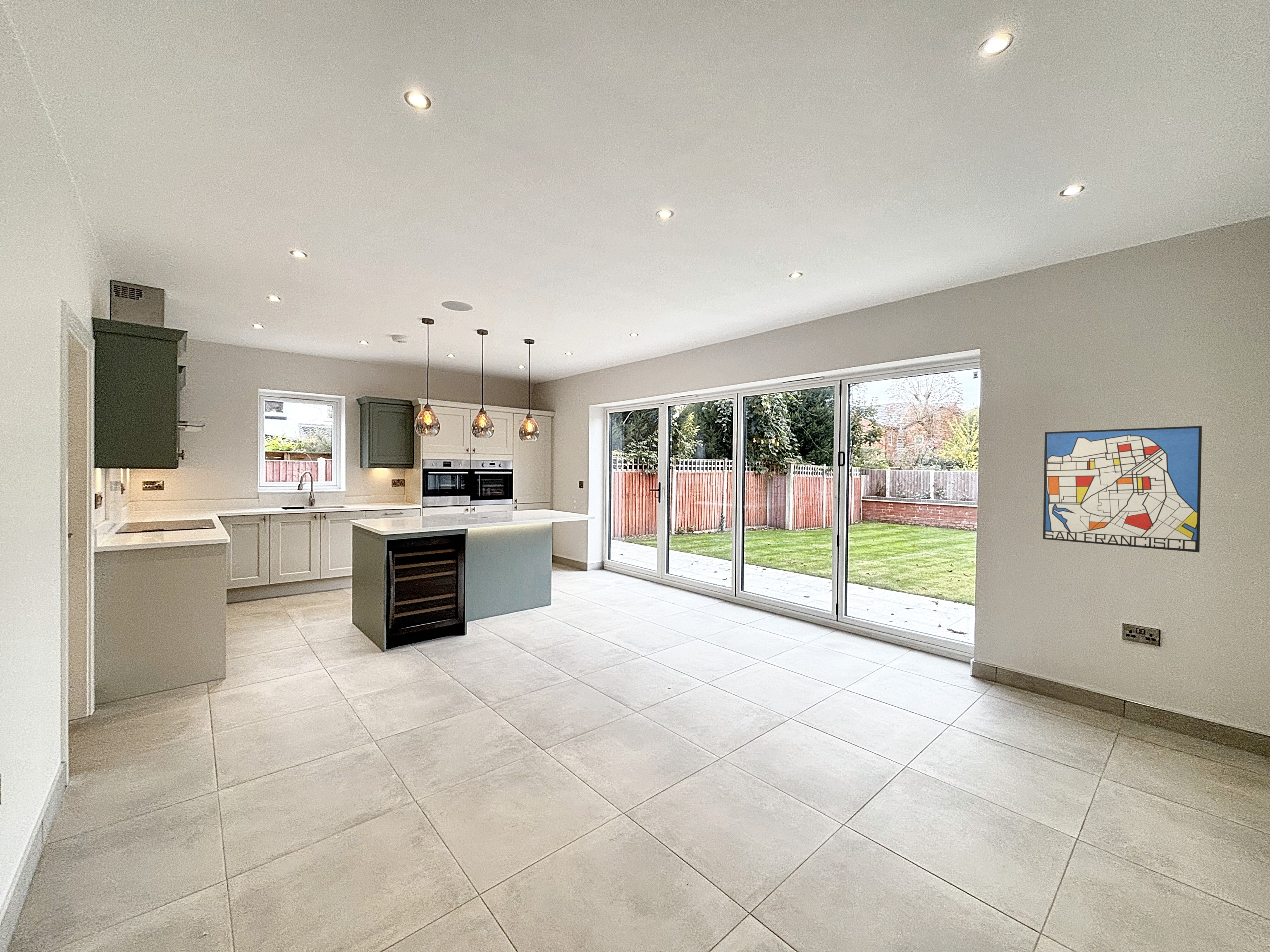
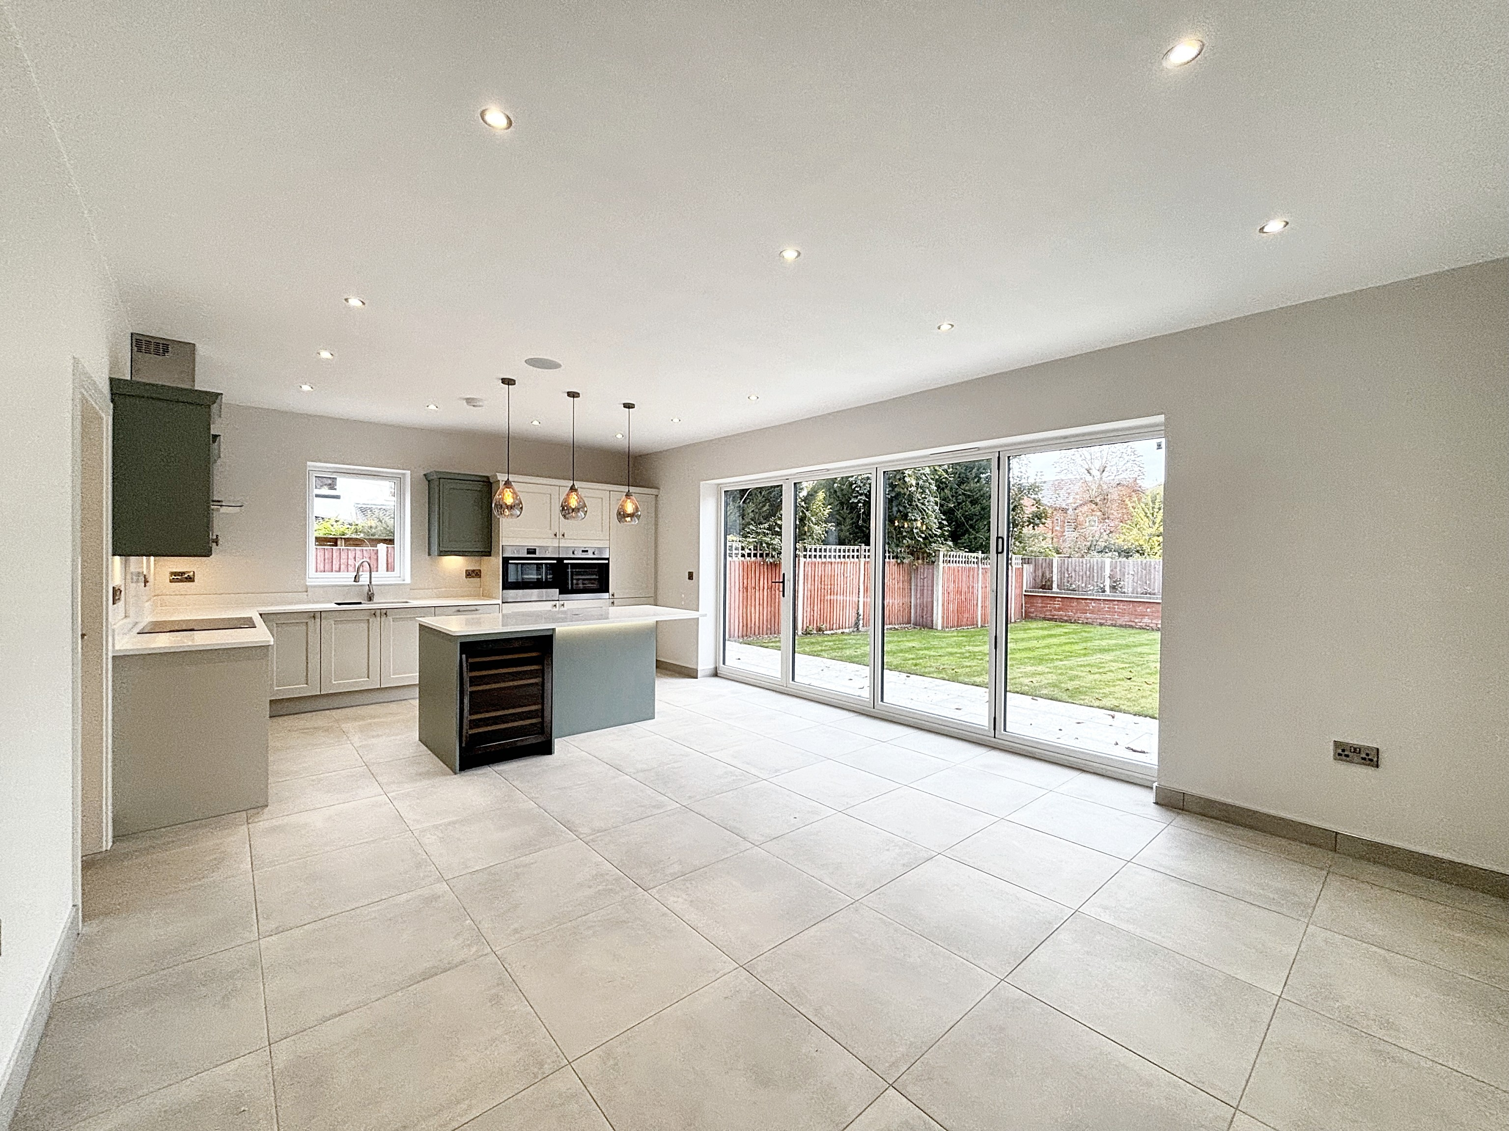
- wall art (1115, 487)
